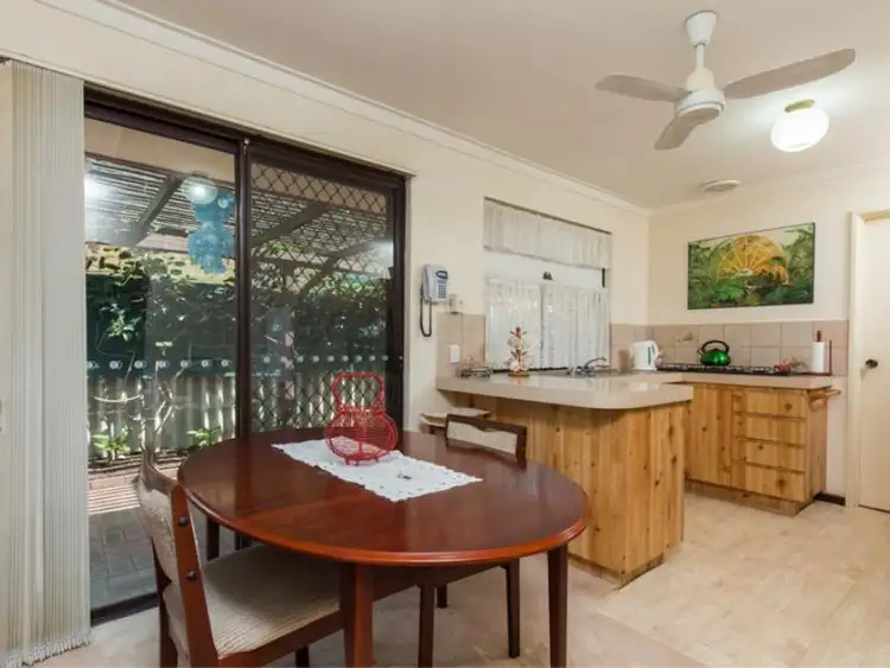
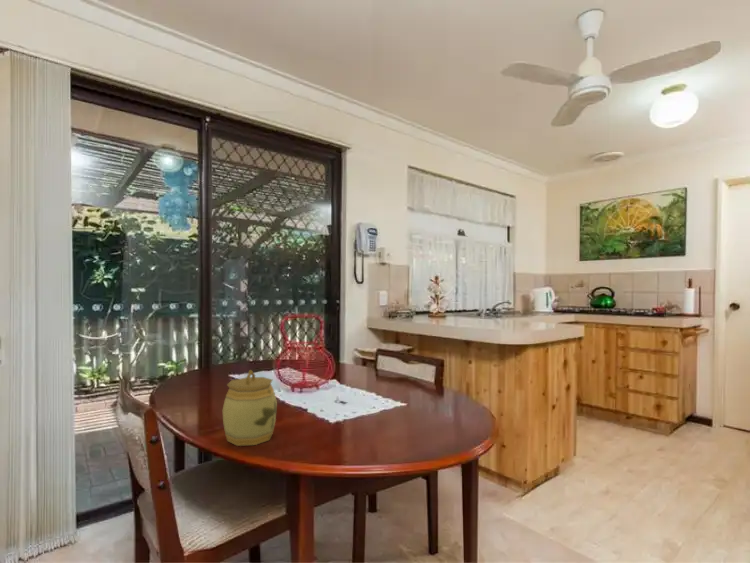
+ jar (250, 403)
